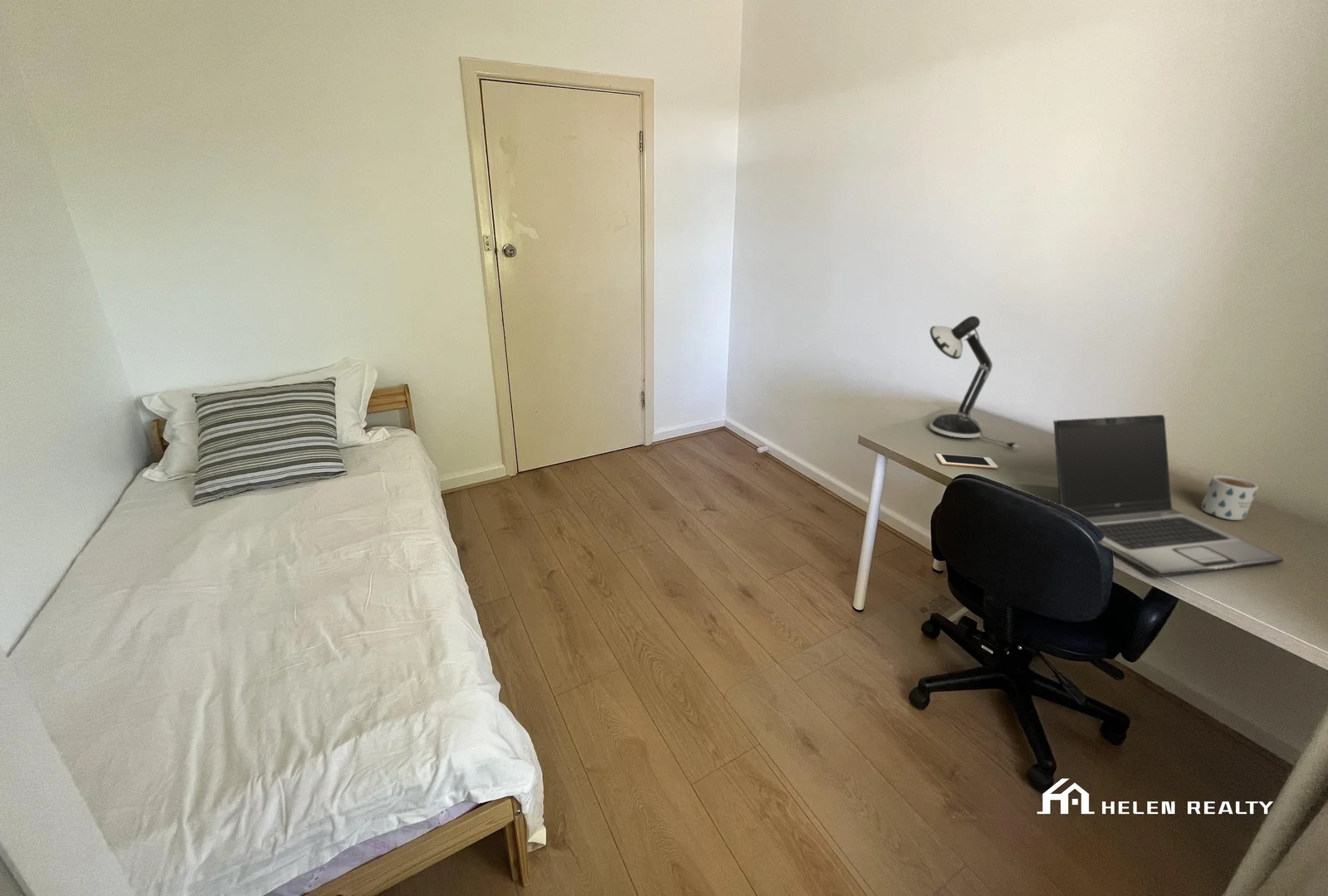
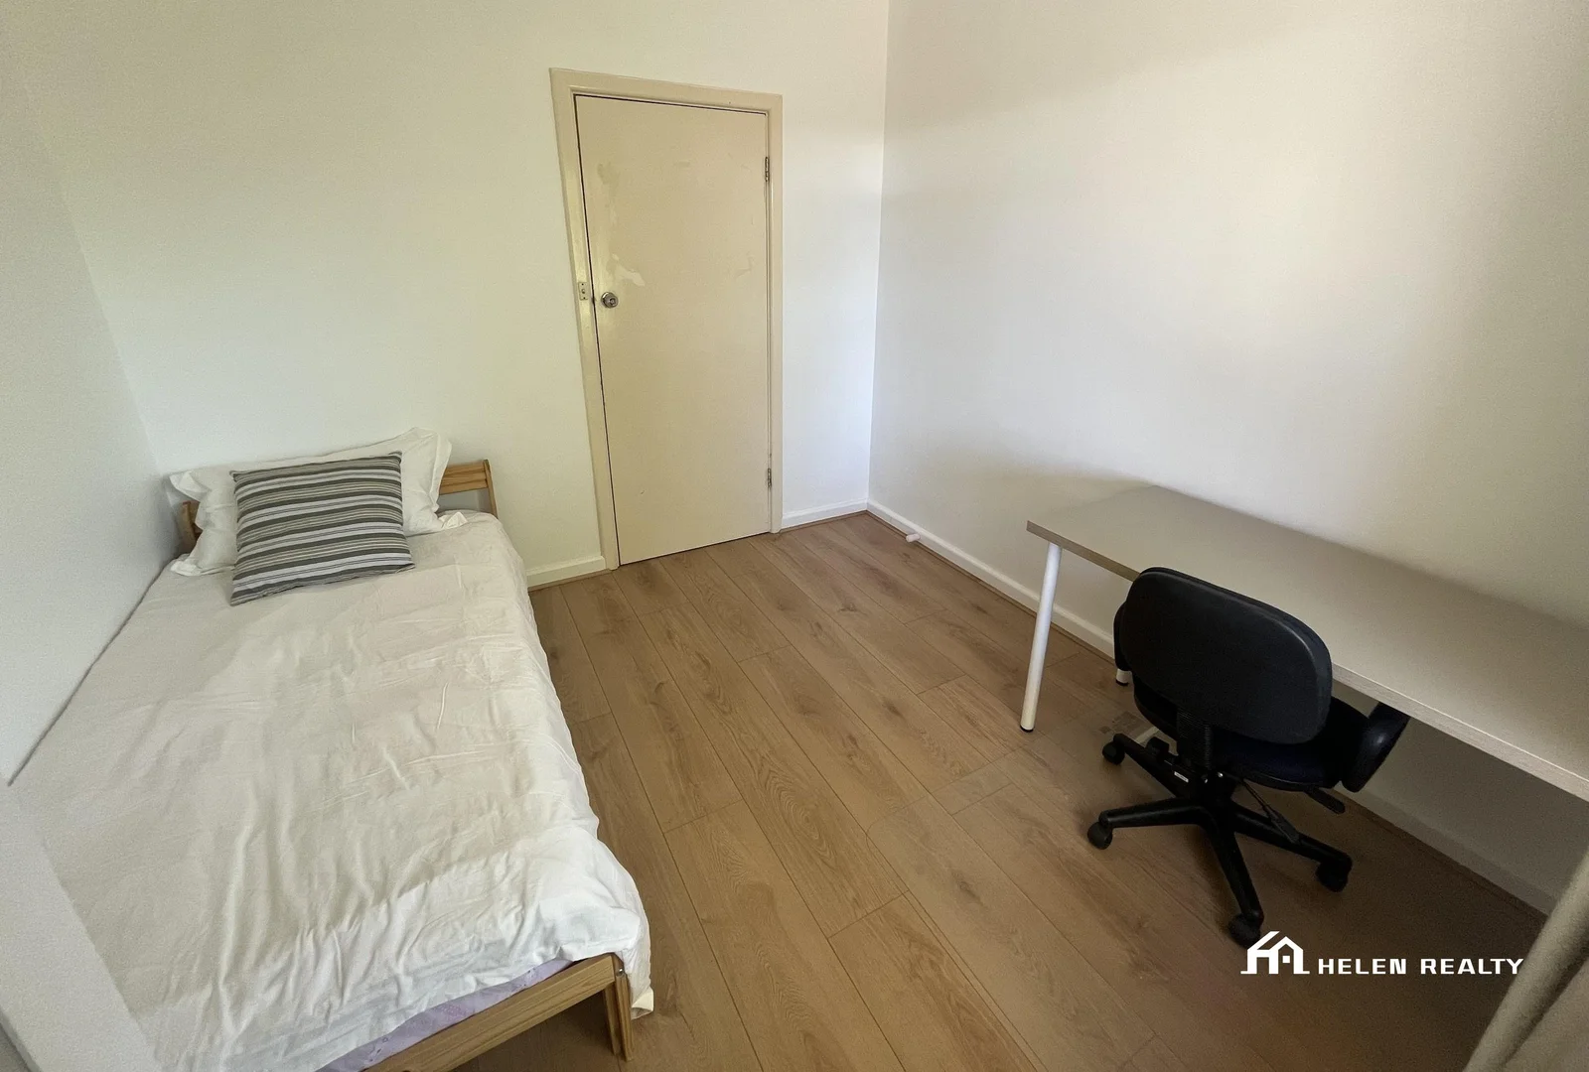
- cell phone (965, 460)
- laptop (1160, 486)
- desk lamp (973, 378)
- mug (1233, 496)
